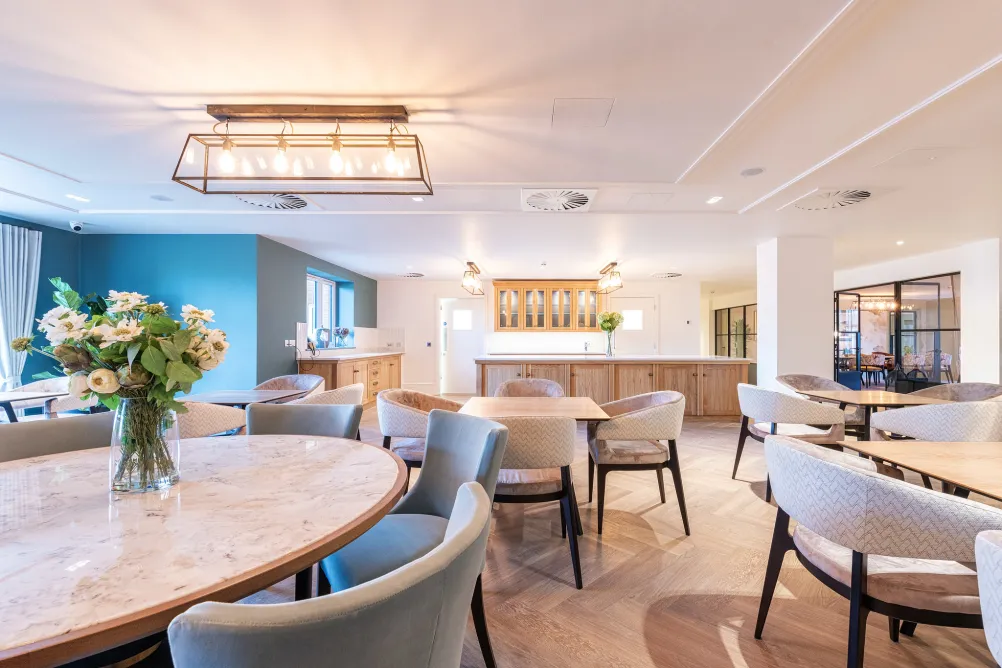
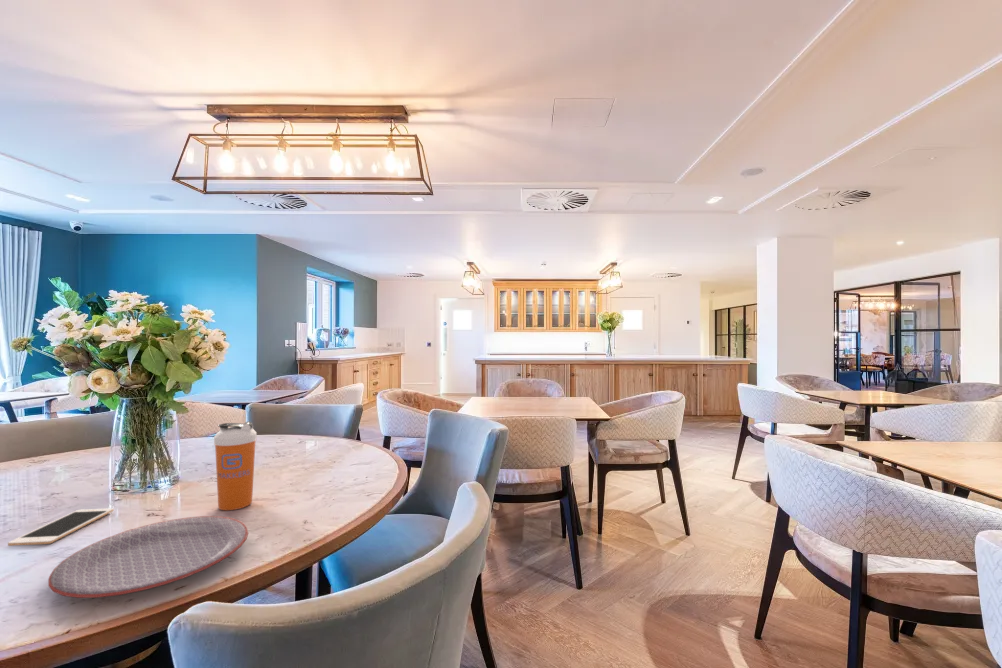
+ shaker bottle (235, 464)
+ cell phone (65, 525)
+ plate (159, 554)
